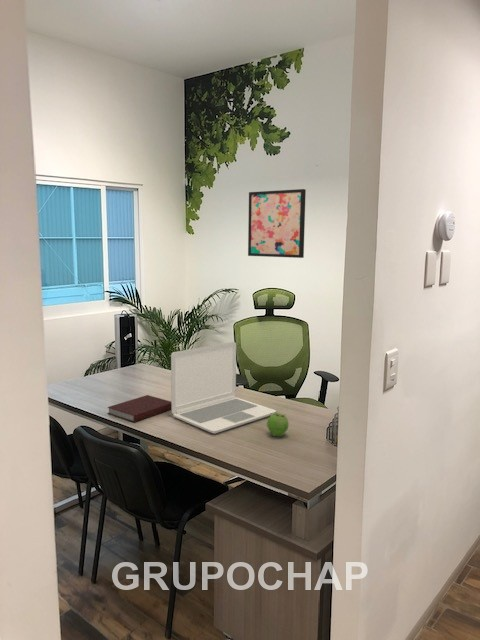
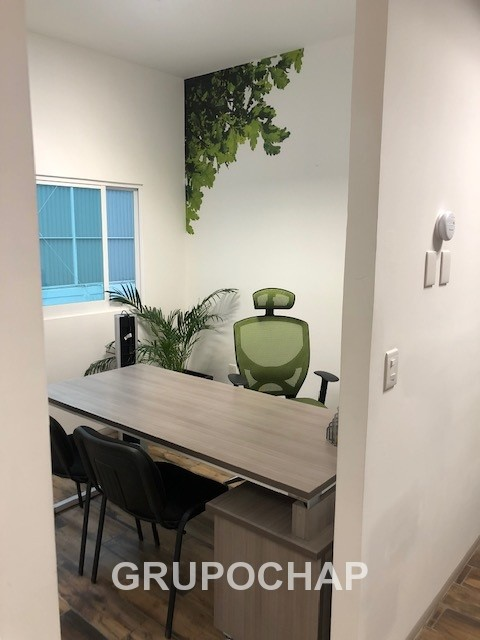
- notebook (141, 407)
- laptop (224, 383)
- wall art (275, 224)
- fruit (277, 423)
